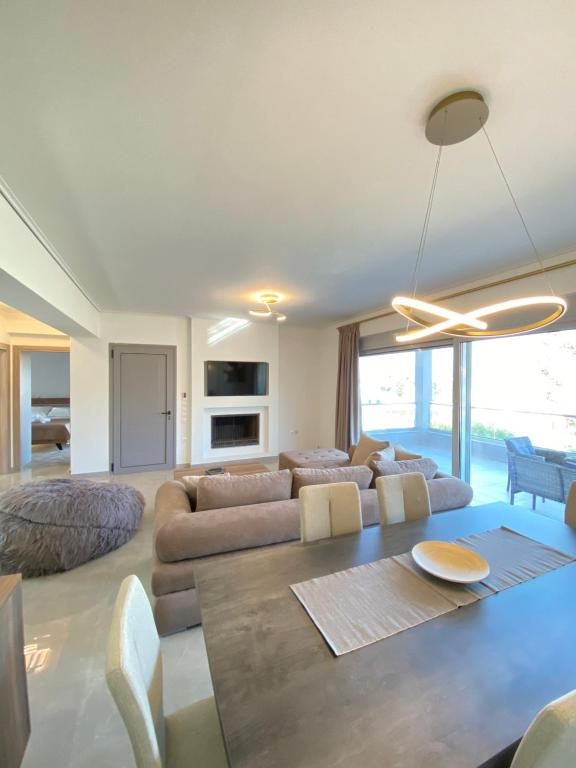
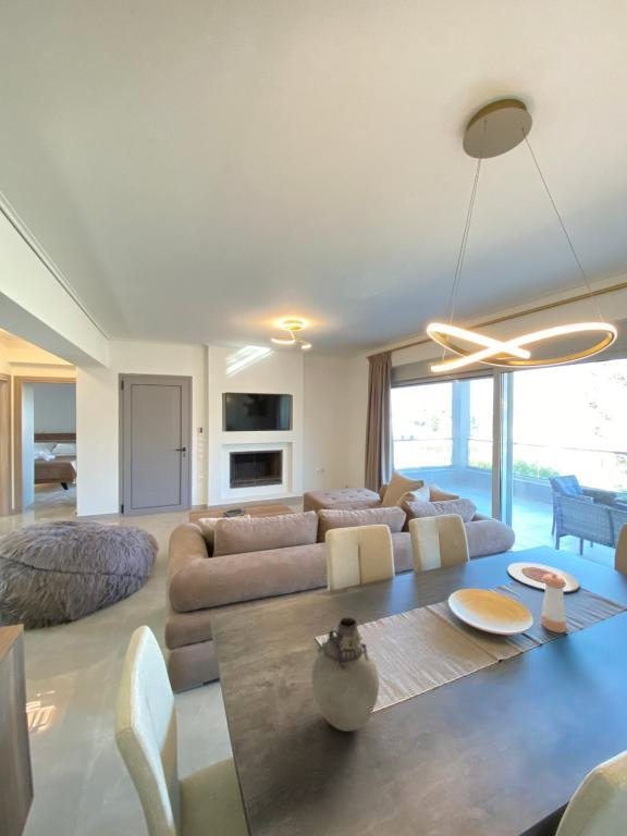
+ plate (541, 575)
+ pepper shaker (553, 600)
+ vase (344, 669)
